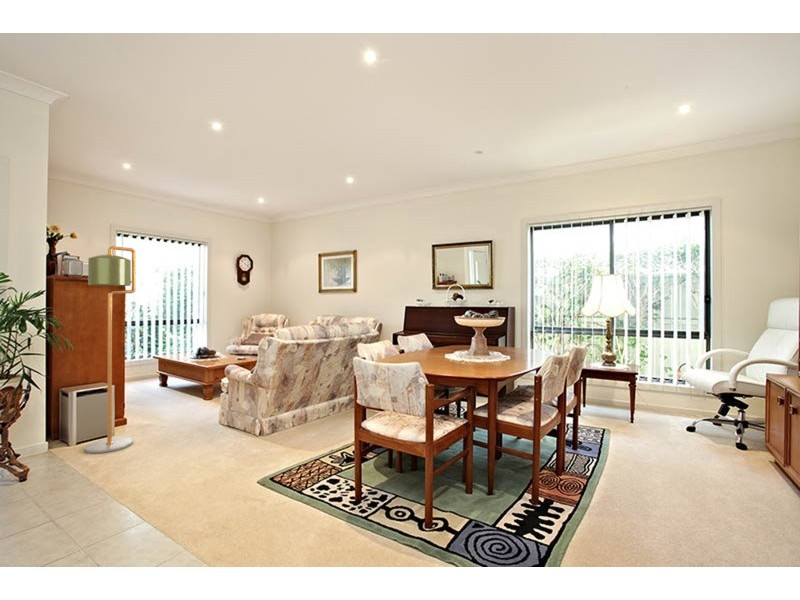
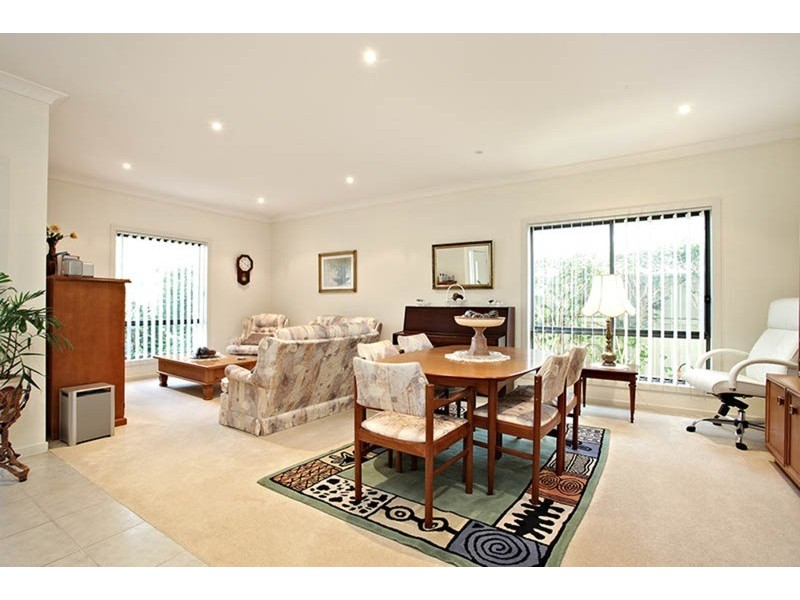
- floor lamp (111, 345)
